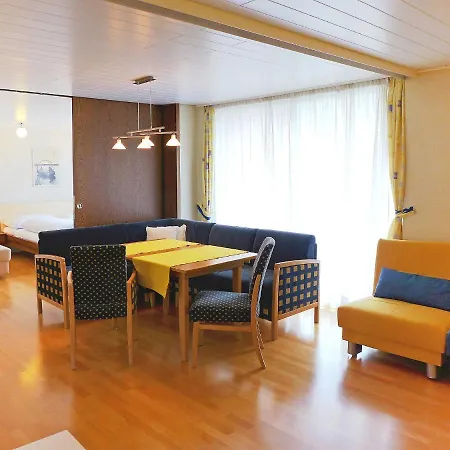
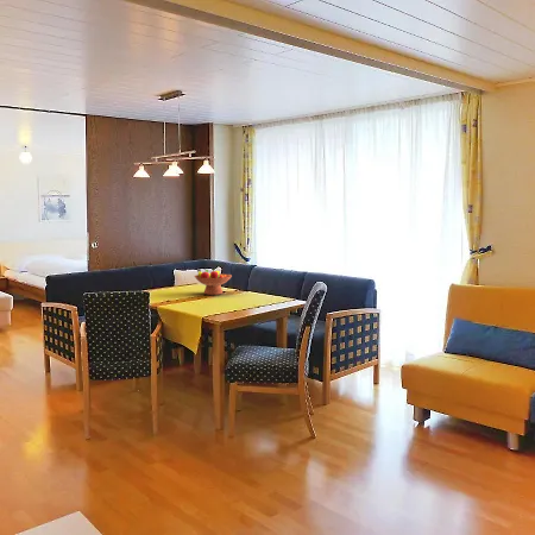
+ fruit bowl (213, 281)
